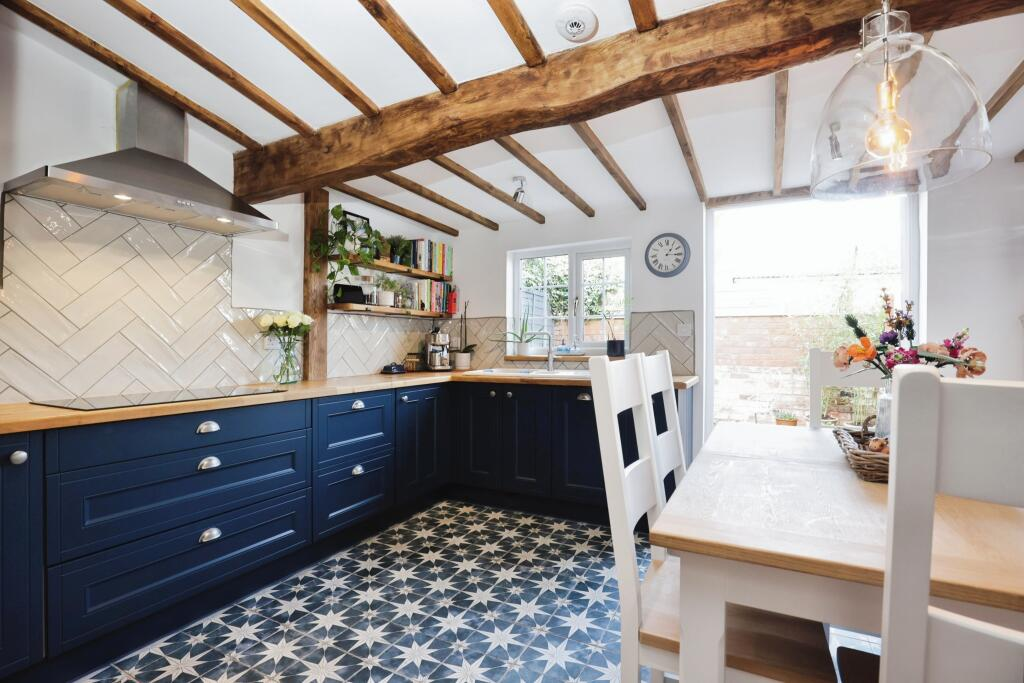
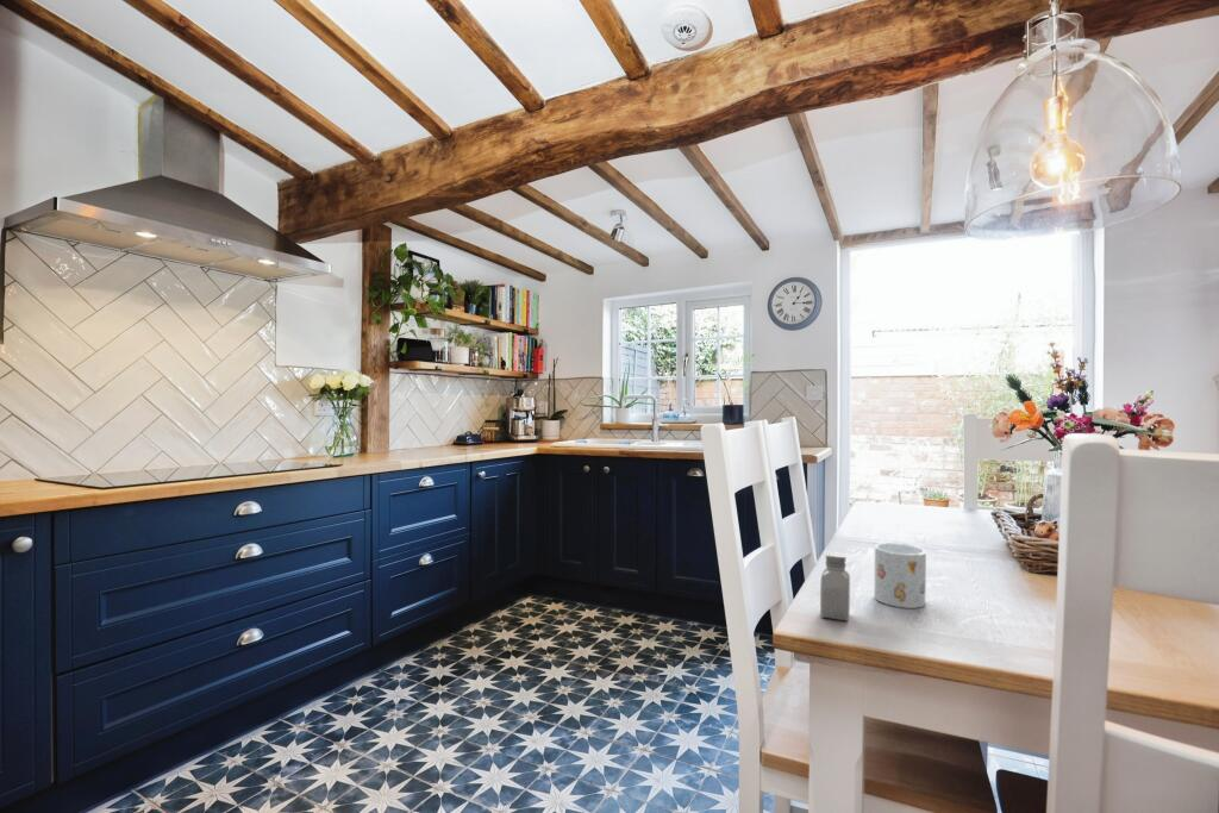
+ saltshaker (834, 584)
+ mug (899, 570)
